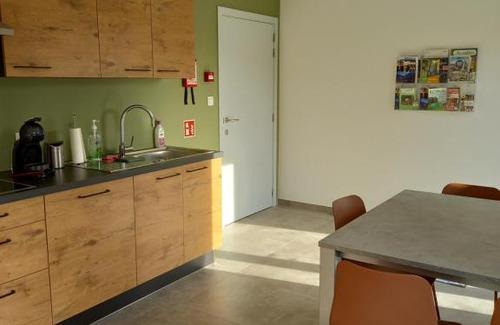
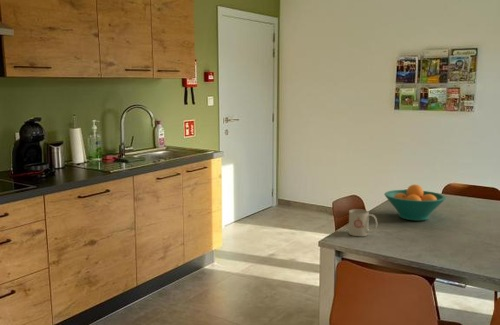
+ mug (362, 223)
+ fruit bowl (414, 201)
